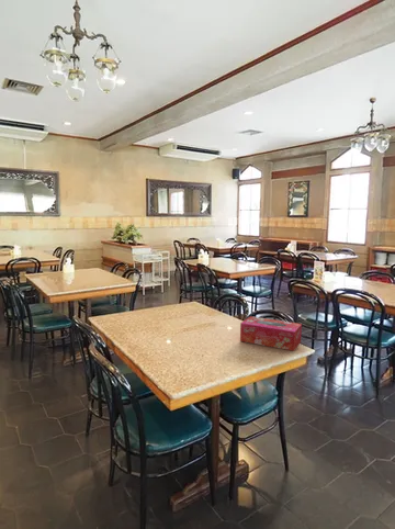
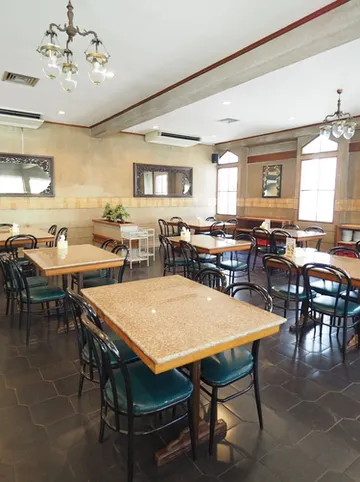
- tissue box (270, 331)
